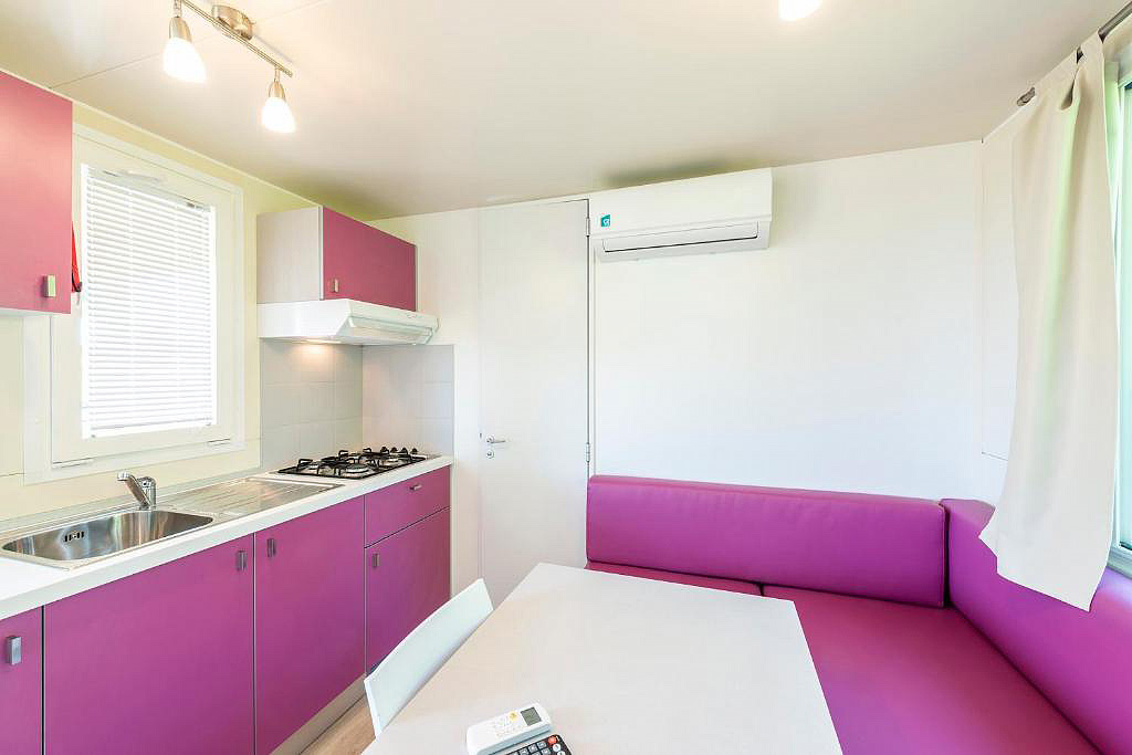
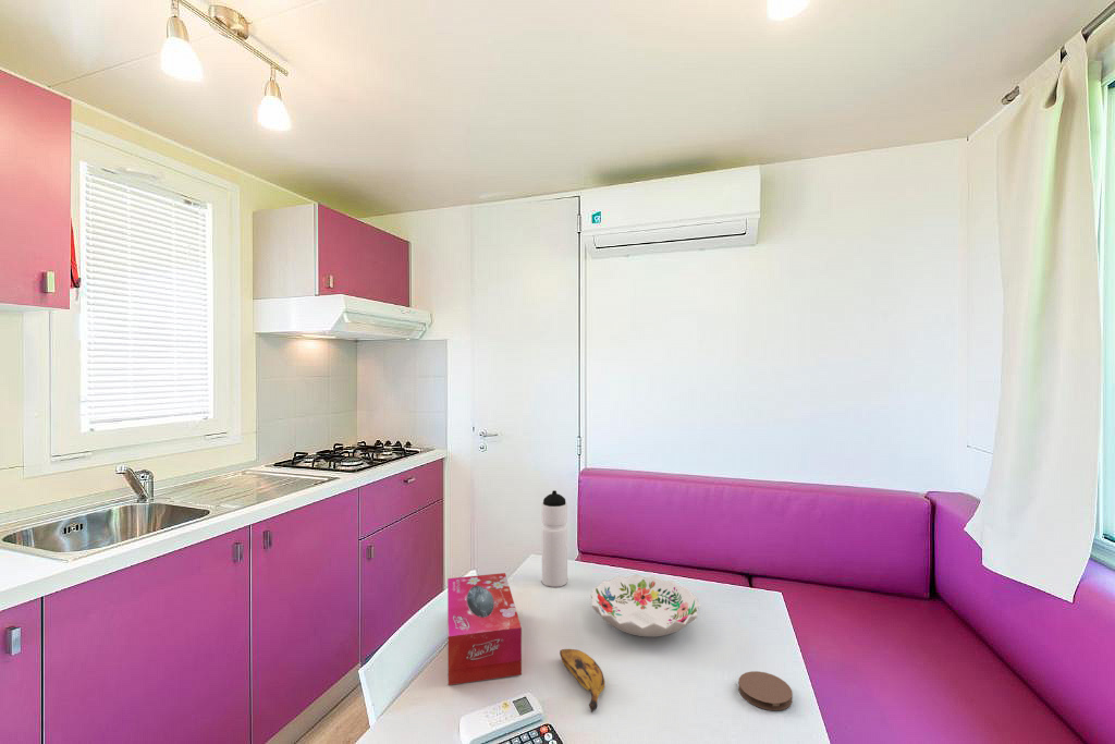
+ water bottle (554, 536)
+ decorative bowl (644, 609)
+ banana (584, 671)
+ coaster (764, 690)
+ tissue box (480, 621)
